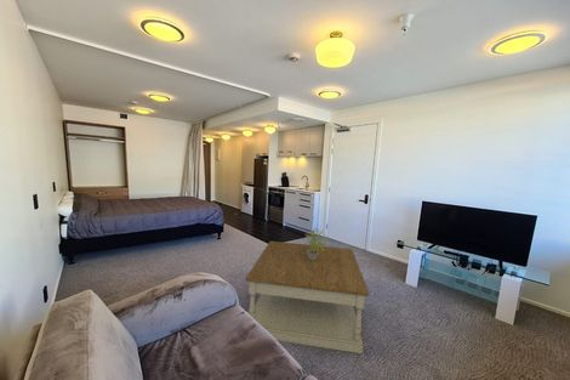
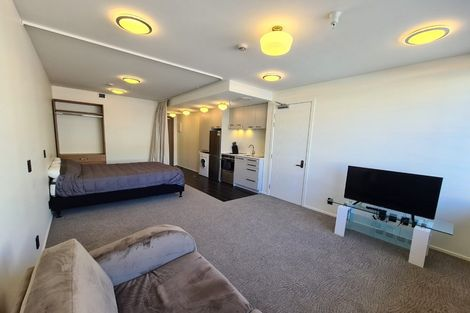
- coffee table (306, 284)
- potted plant (315, 242)
